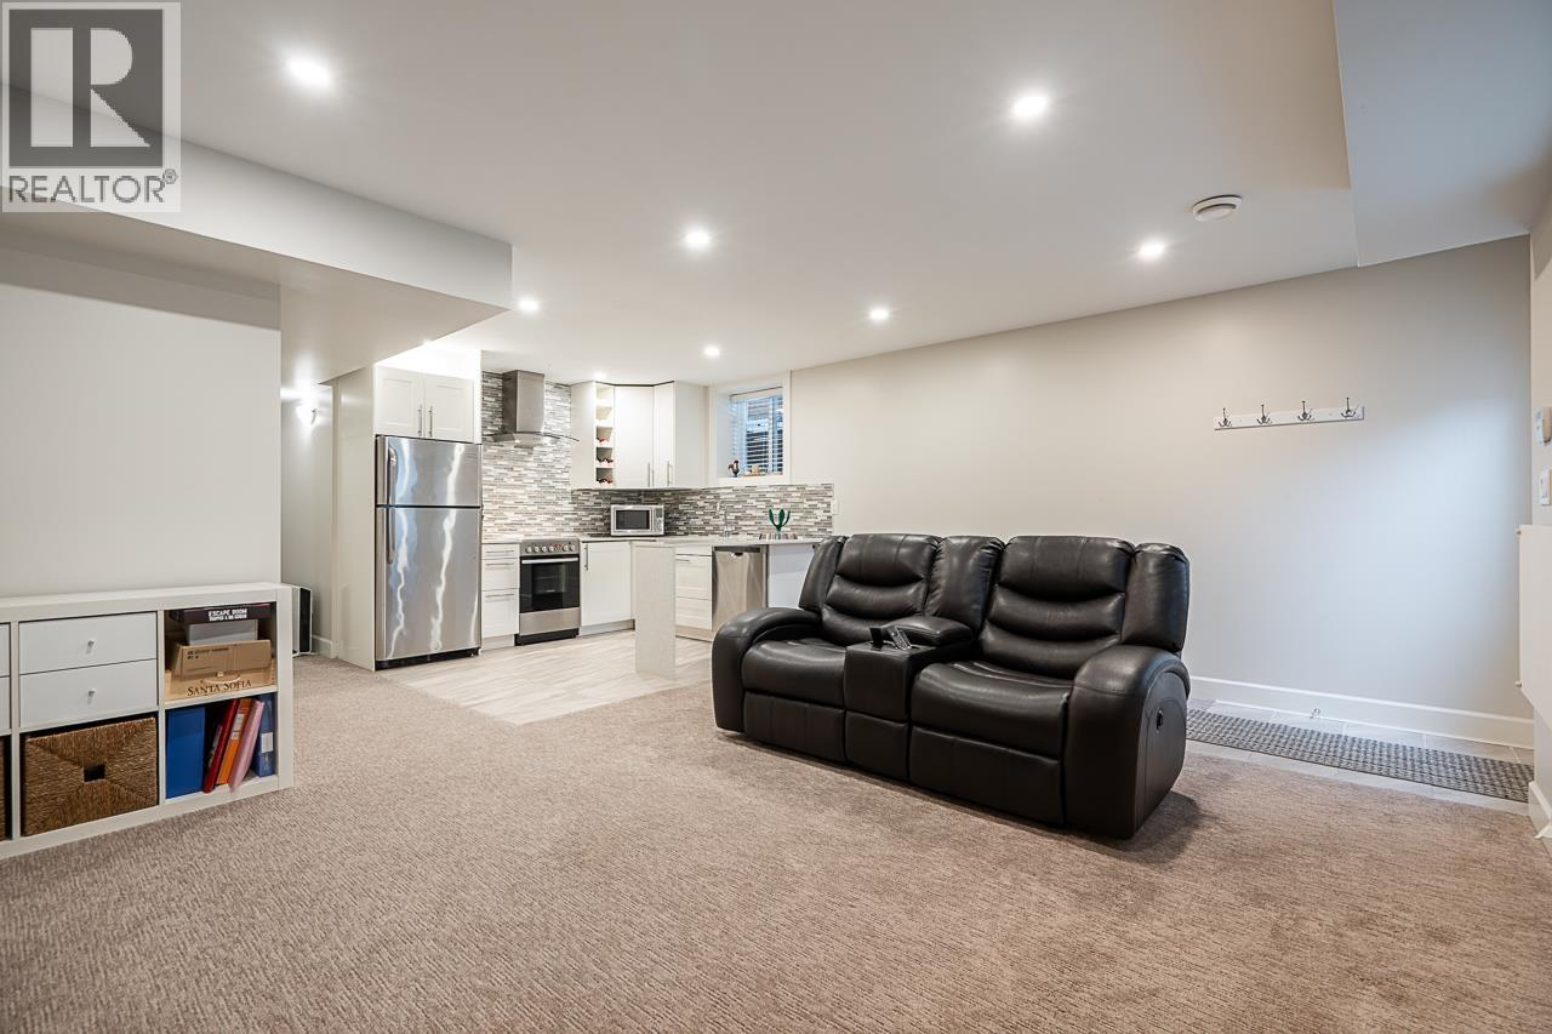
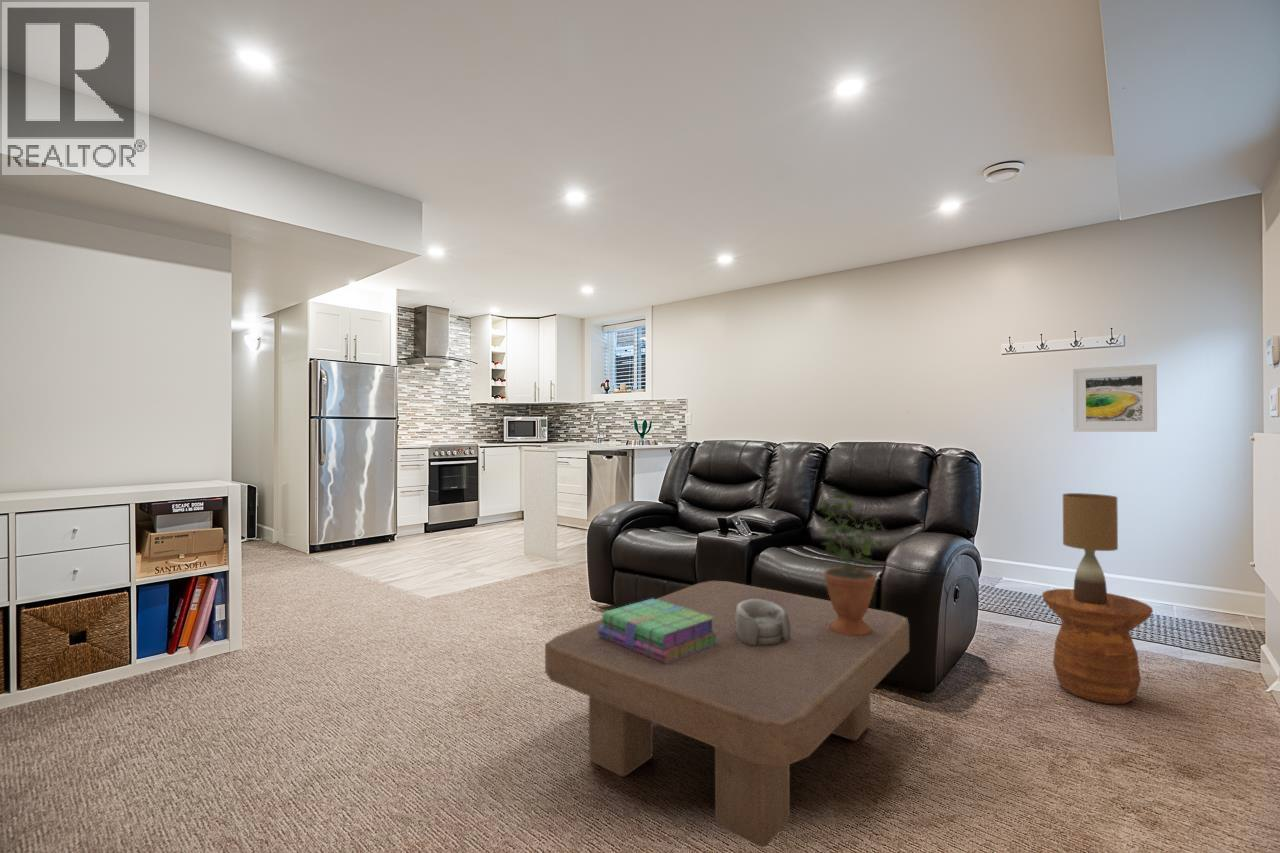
+ coffee table (737, 685)
+ potted plant (847, 560)
+ table lamp (1089, 547)
+ stack of books (657, 626)
+ side table (1095, 646)
+ decorative bowl (760, 620)
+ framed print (1113, 399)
